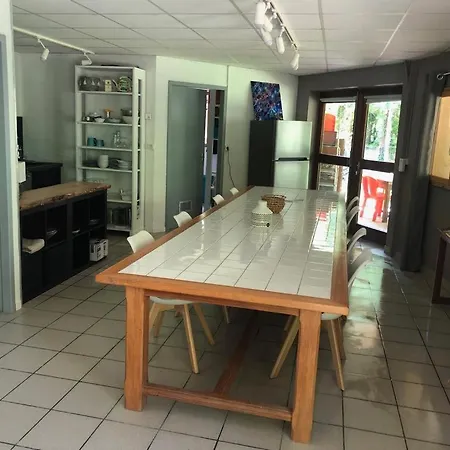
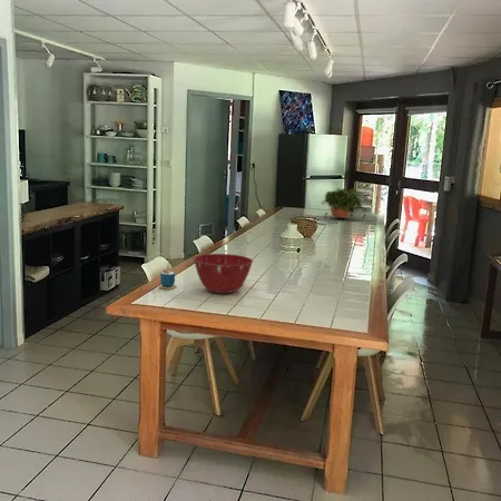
+ cup (167, 275)
+ potted plant (342, 202)
+ mixing bowl (223, 274)
